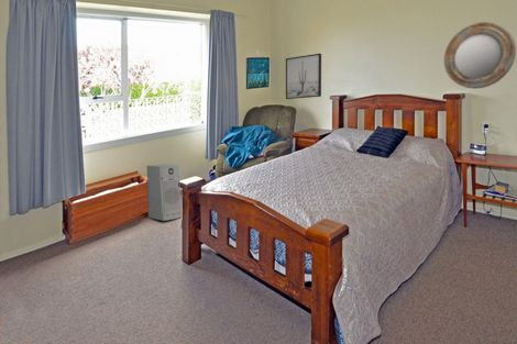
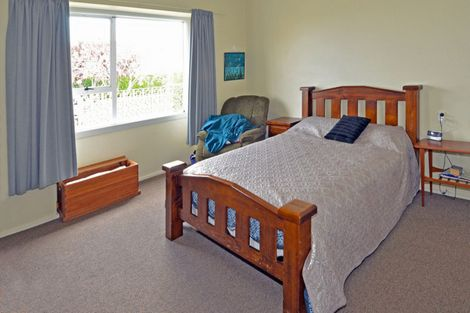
- home mirror (477, 55)
- wall art (302, 77)
- air purifier (163, 191)
